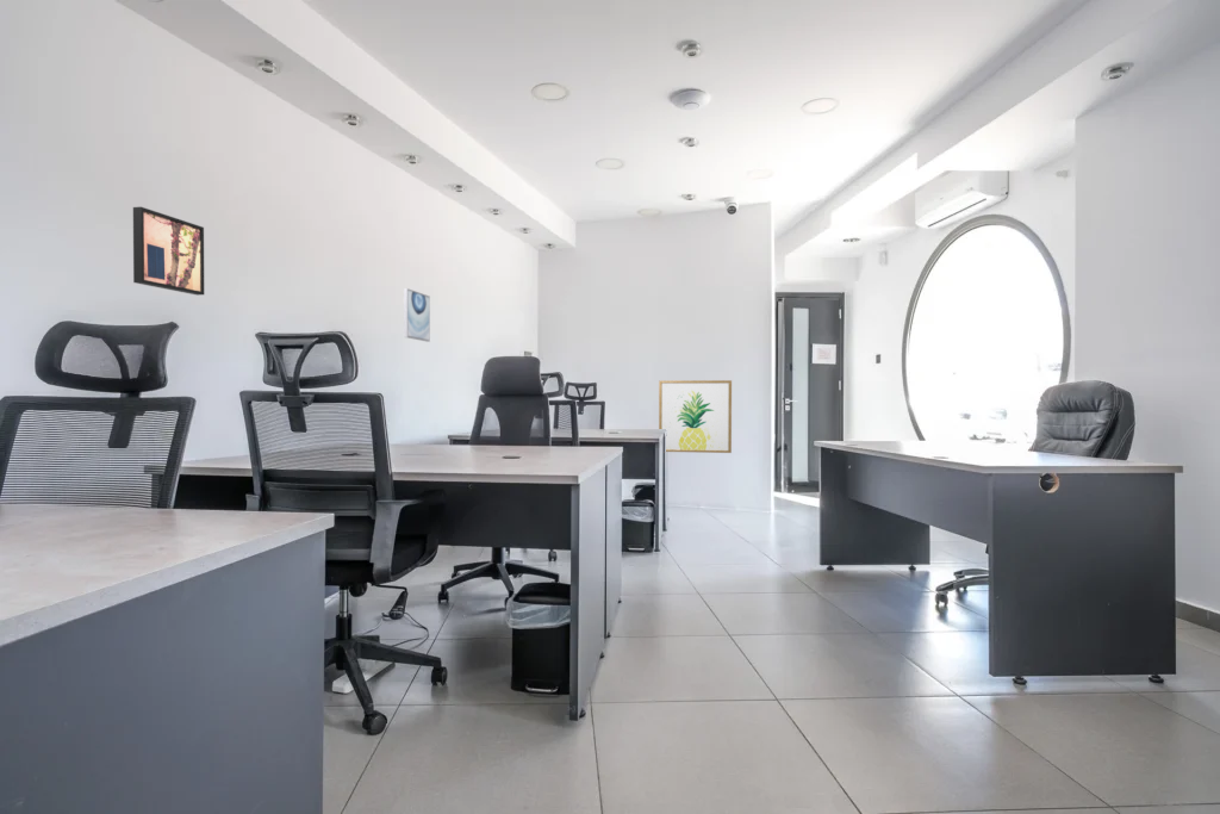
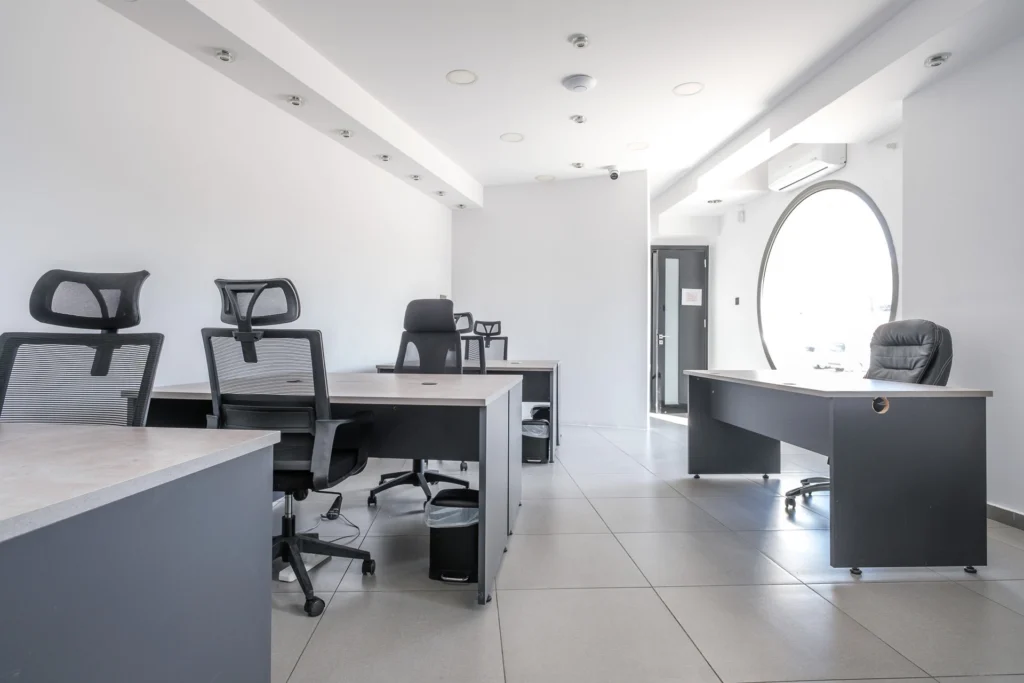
- wall art (417, 316)
- wall art (170, 253)
- wall art (695, 416)
